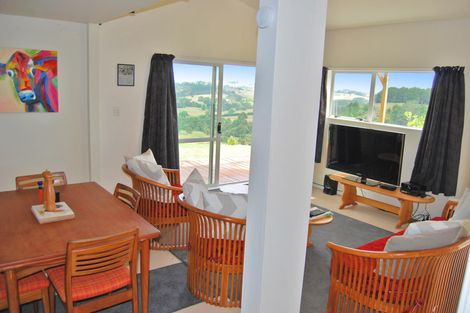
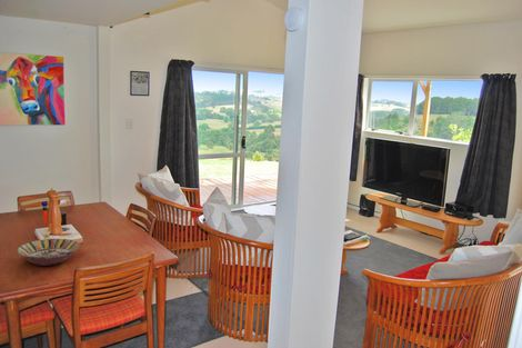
+ serving bowl (49, 253)
